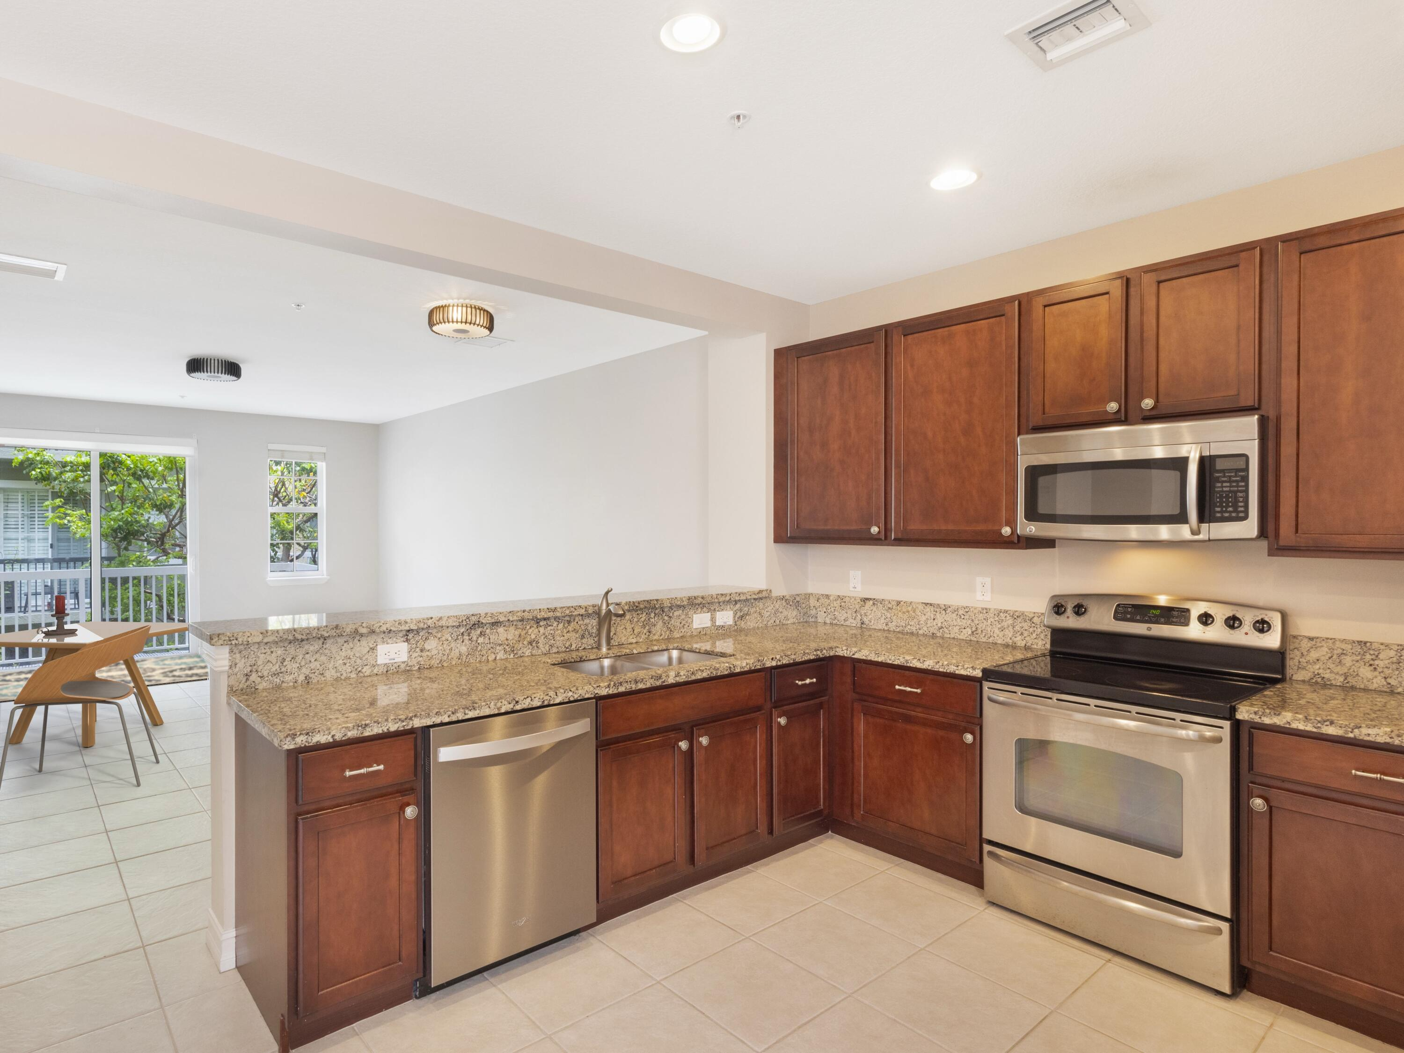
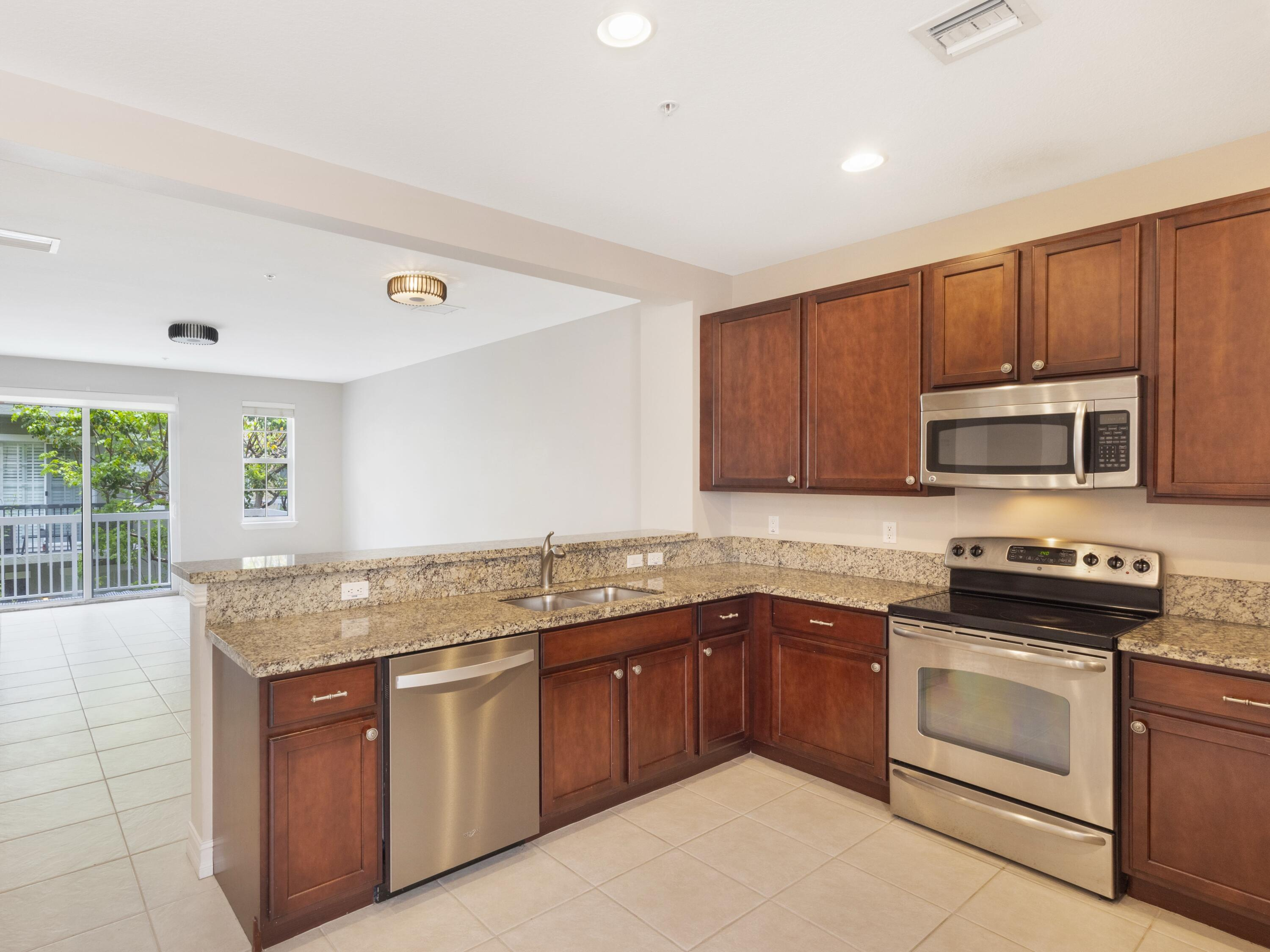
- candle holder (55, 615)
- dining table (95, 675)
- rug (119, 674)
- chair (85, 703)
